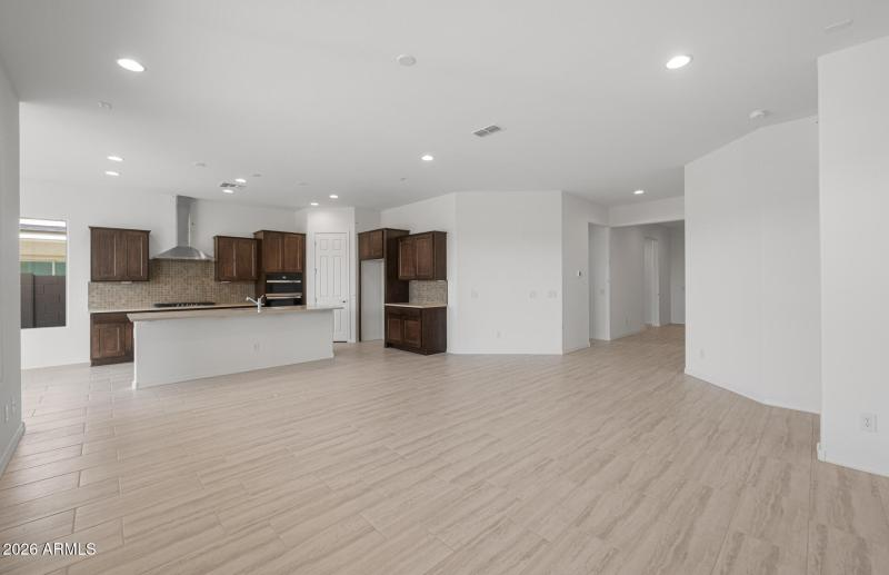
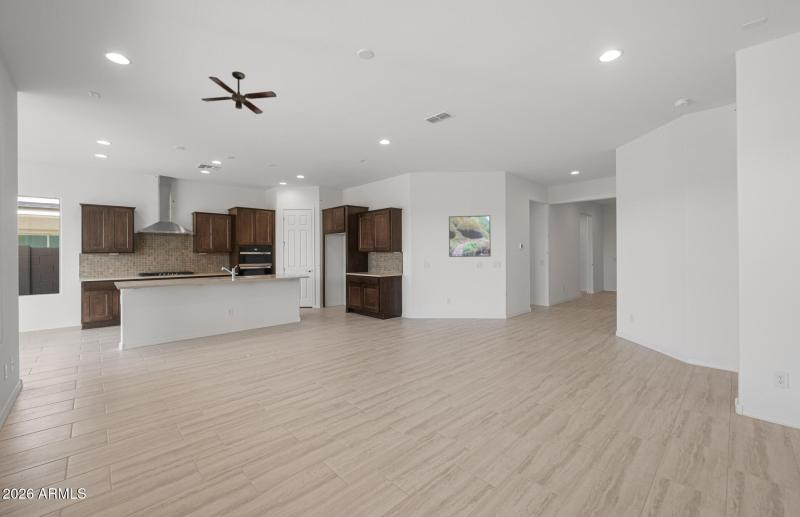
+ ceiling fan (238, 91)
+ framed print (469, 236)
